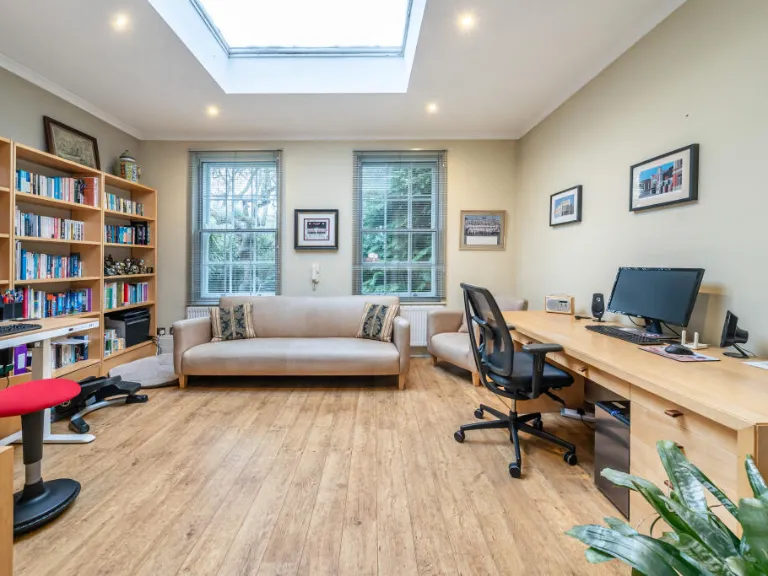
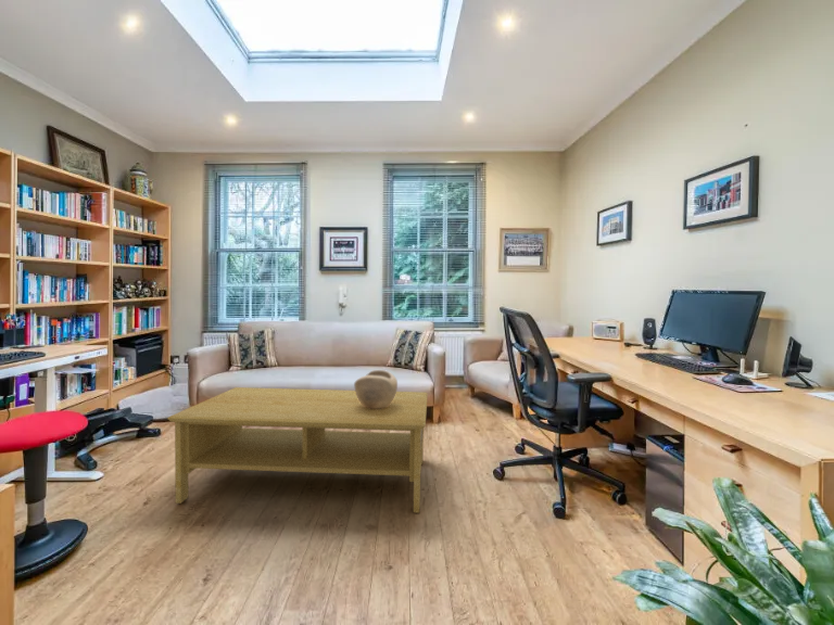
+ decorative bowl (376, 388)
+ coffee table (314, 441)
